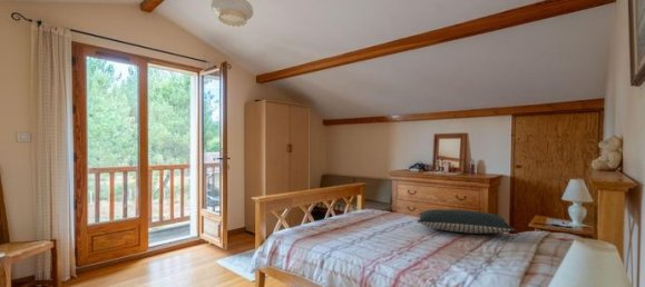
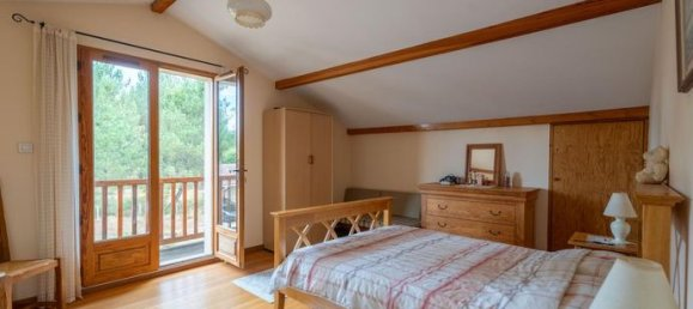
- pillow (461, 220)
